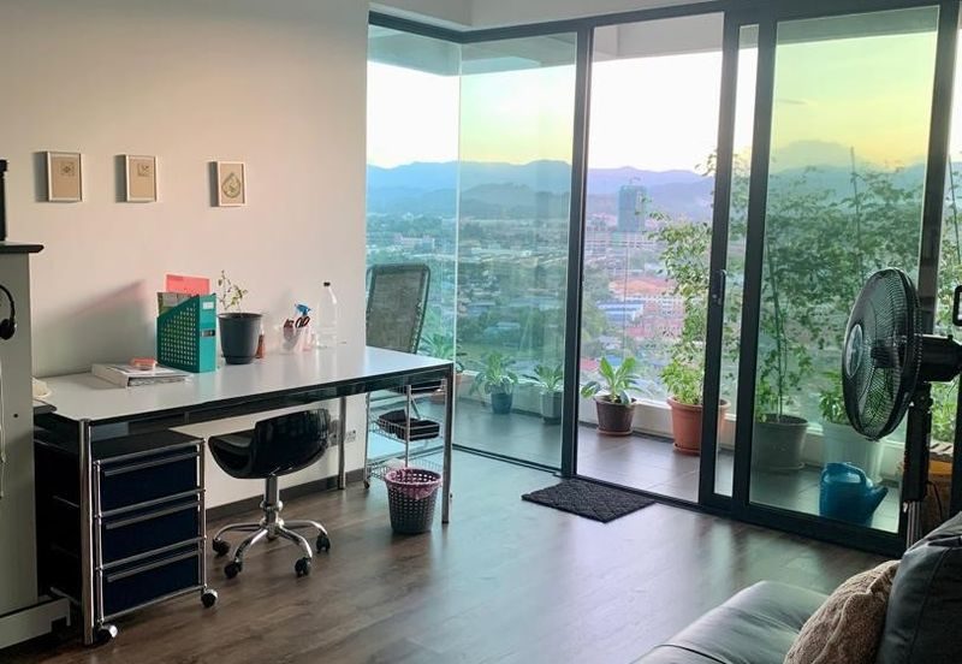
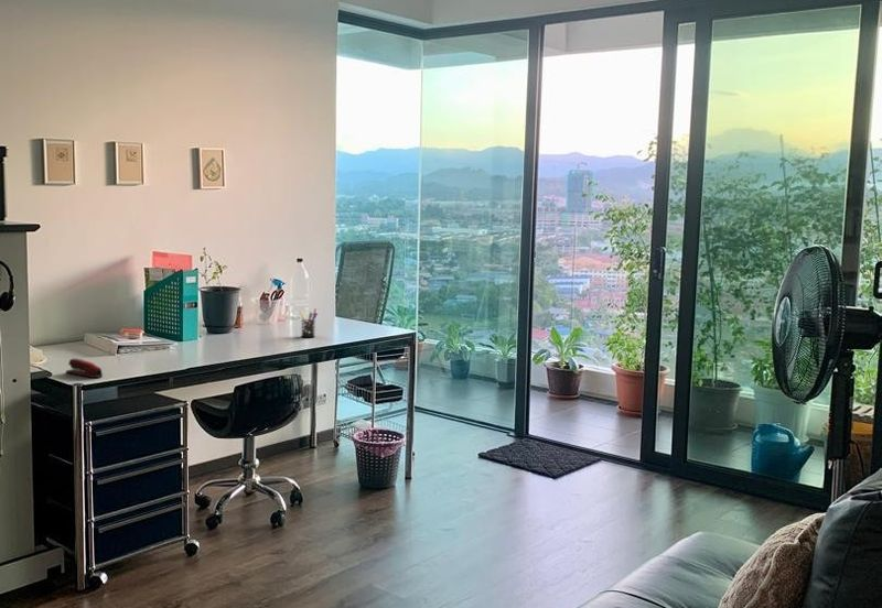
+ pen holder (309, 322)
+ stapler (84, 367)
